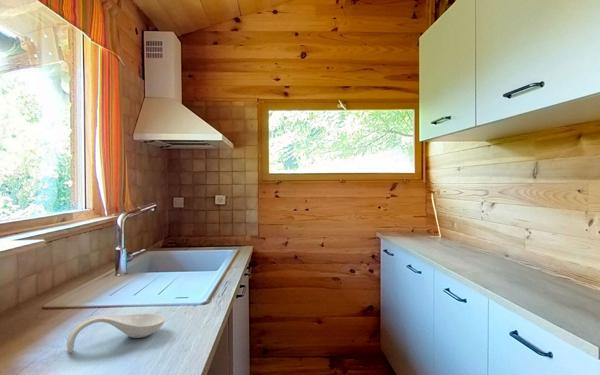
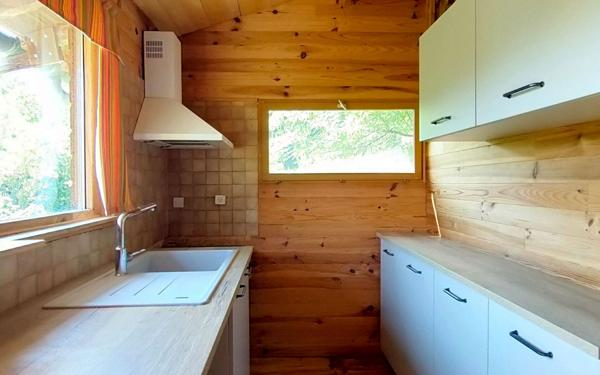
- spoon rest (119, 325)
